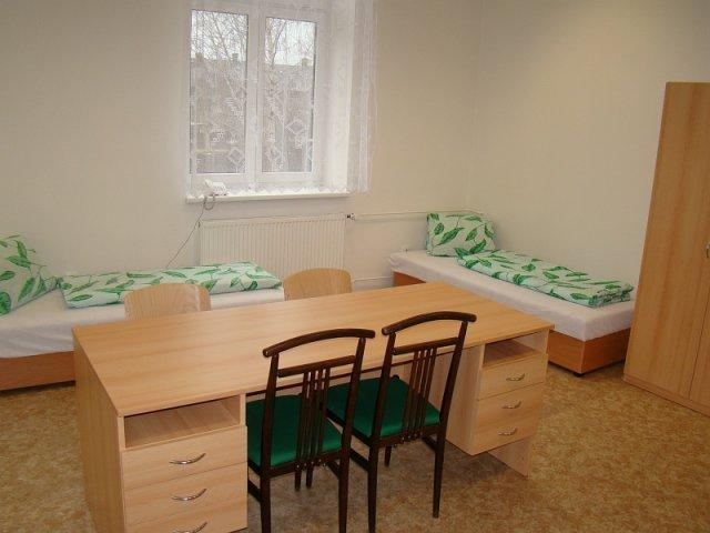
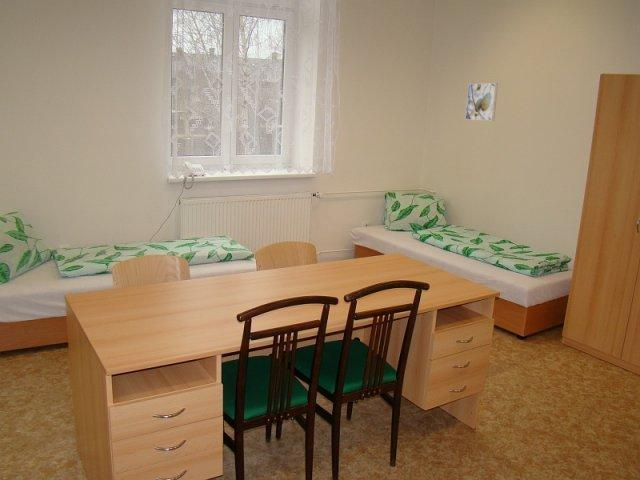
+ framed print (481, 102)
